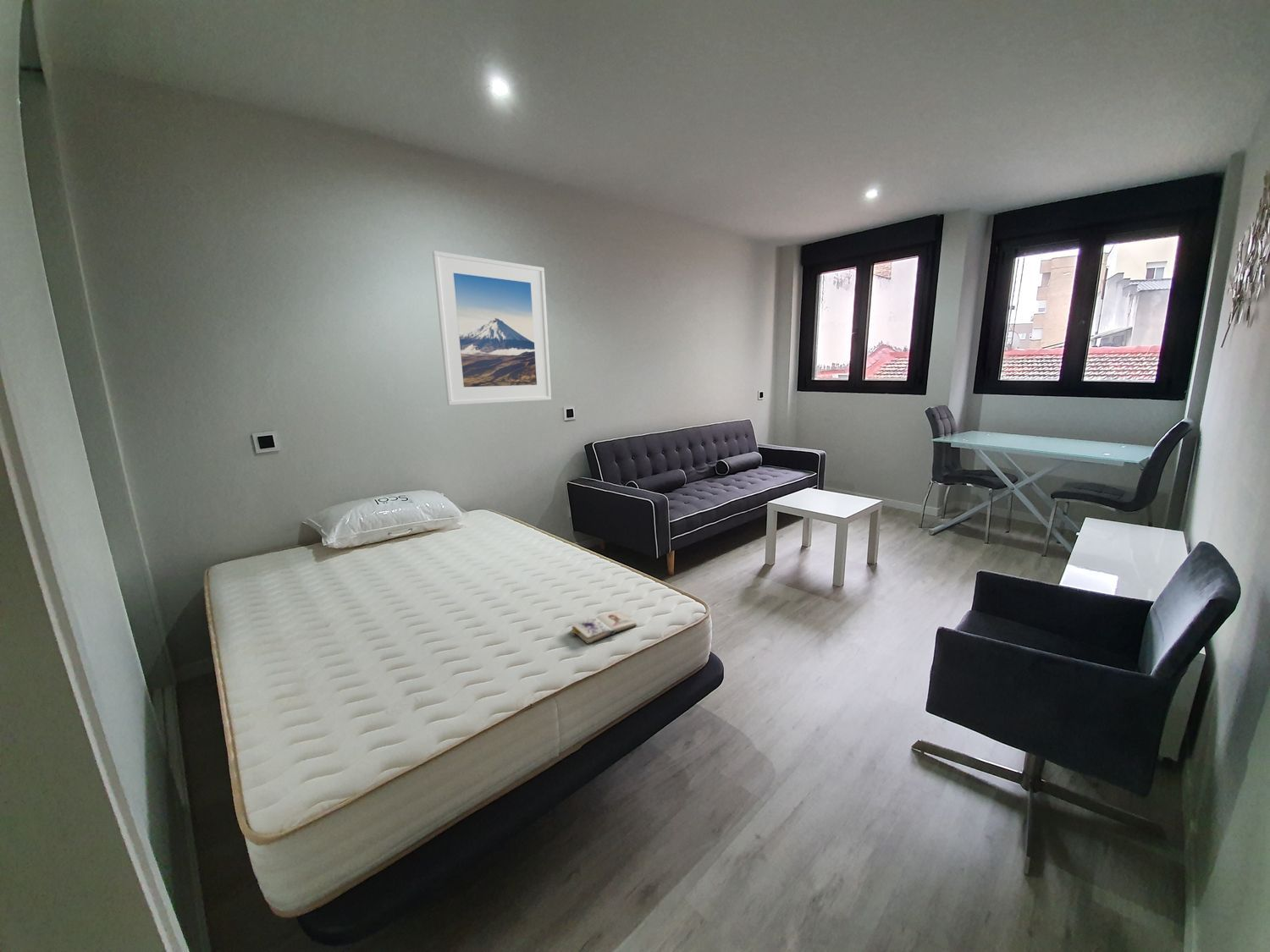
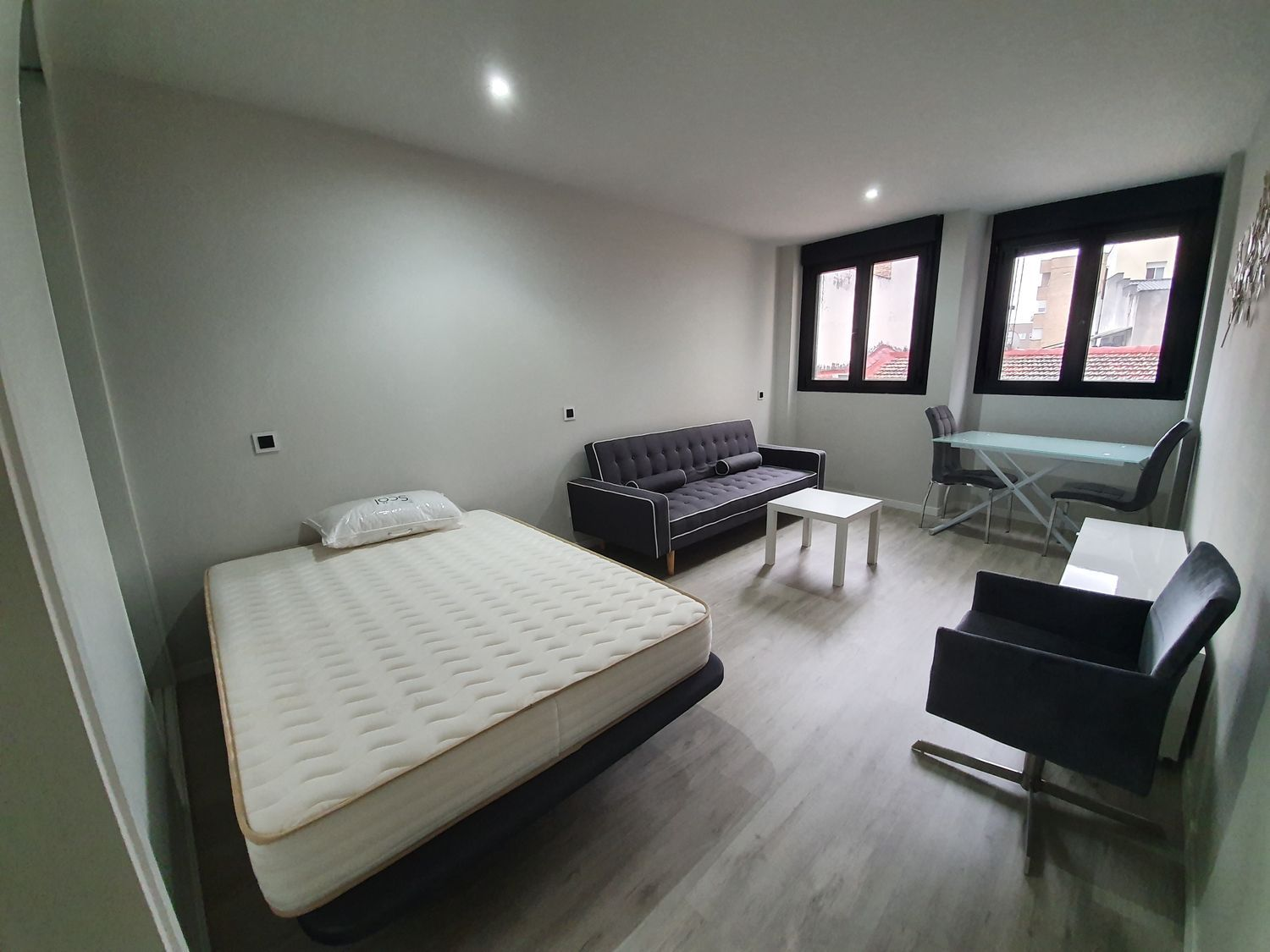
- paperback book (601, 626)
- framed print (498, 333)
